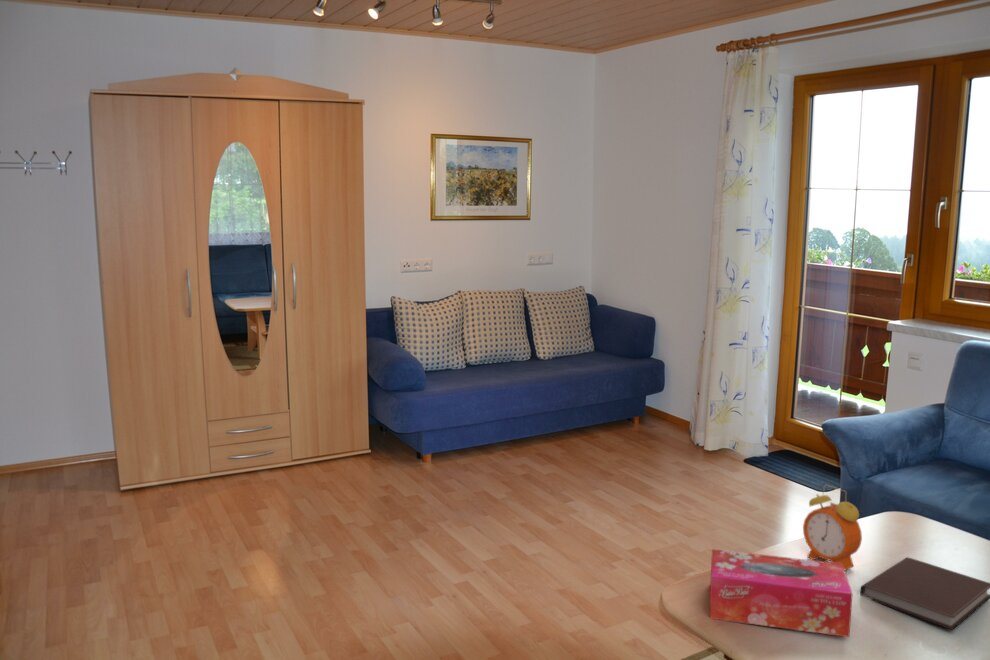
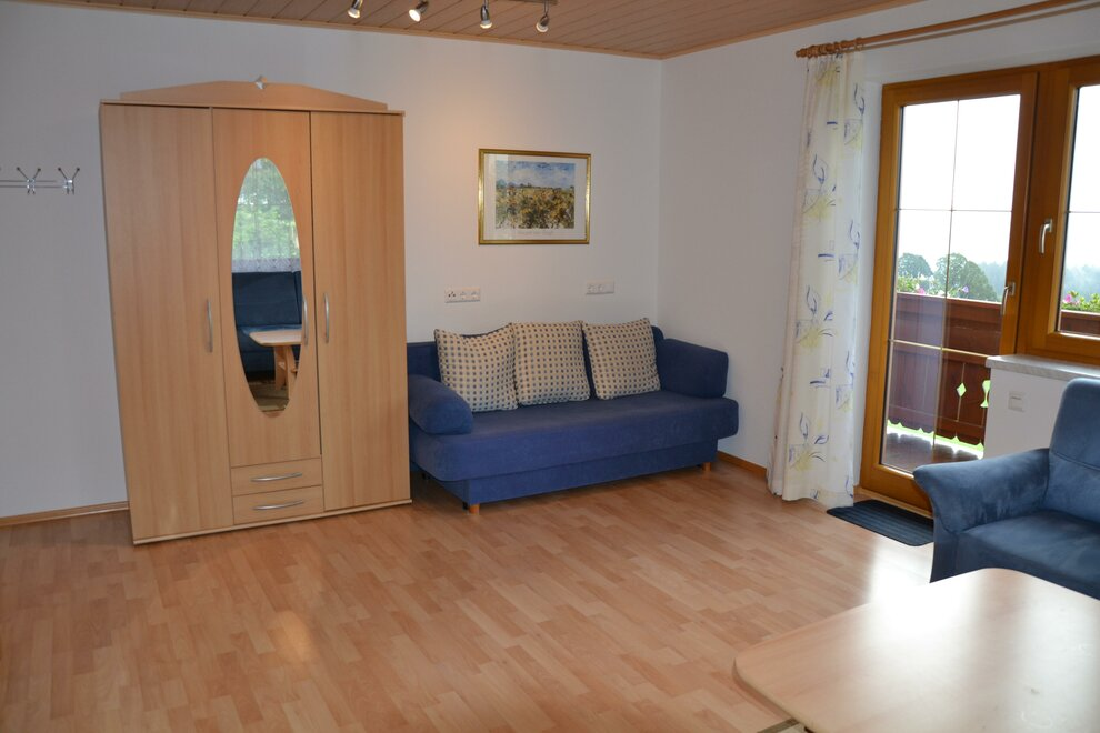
- notebook (927, 590)
- tissue box (776, 590)
- alarm clock (832, 525)
